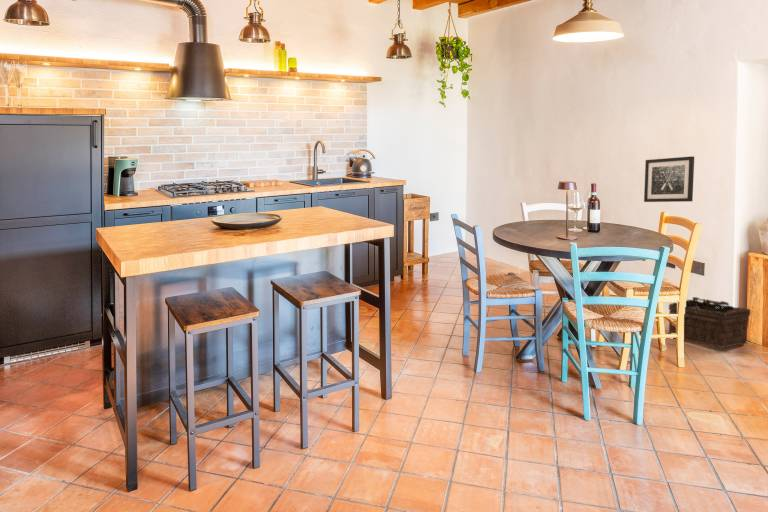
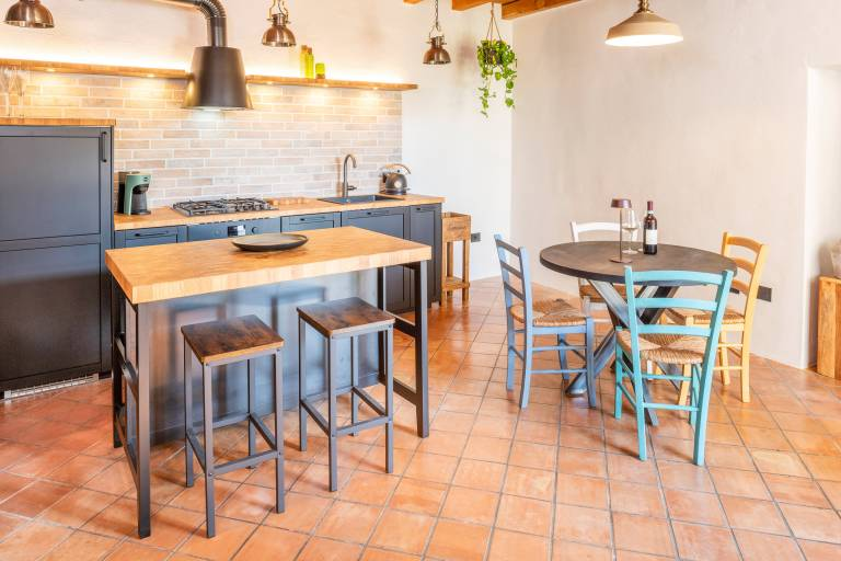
- wall art (668, 180)
- basket (711, 319)
